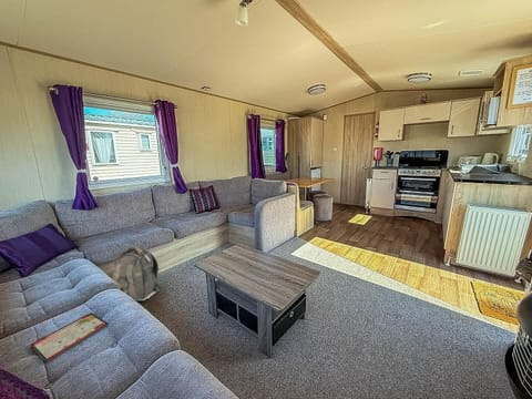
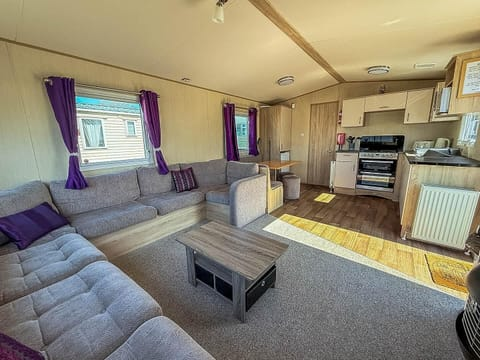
- backpack (136, 270)
- tablet (71, 334)
